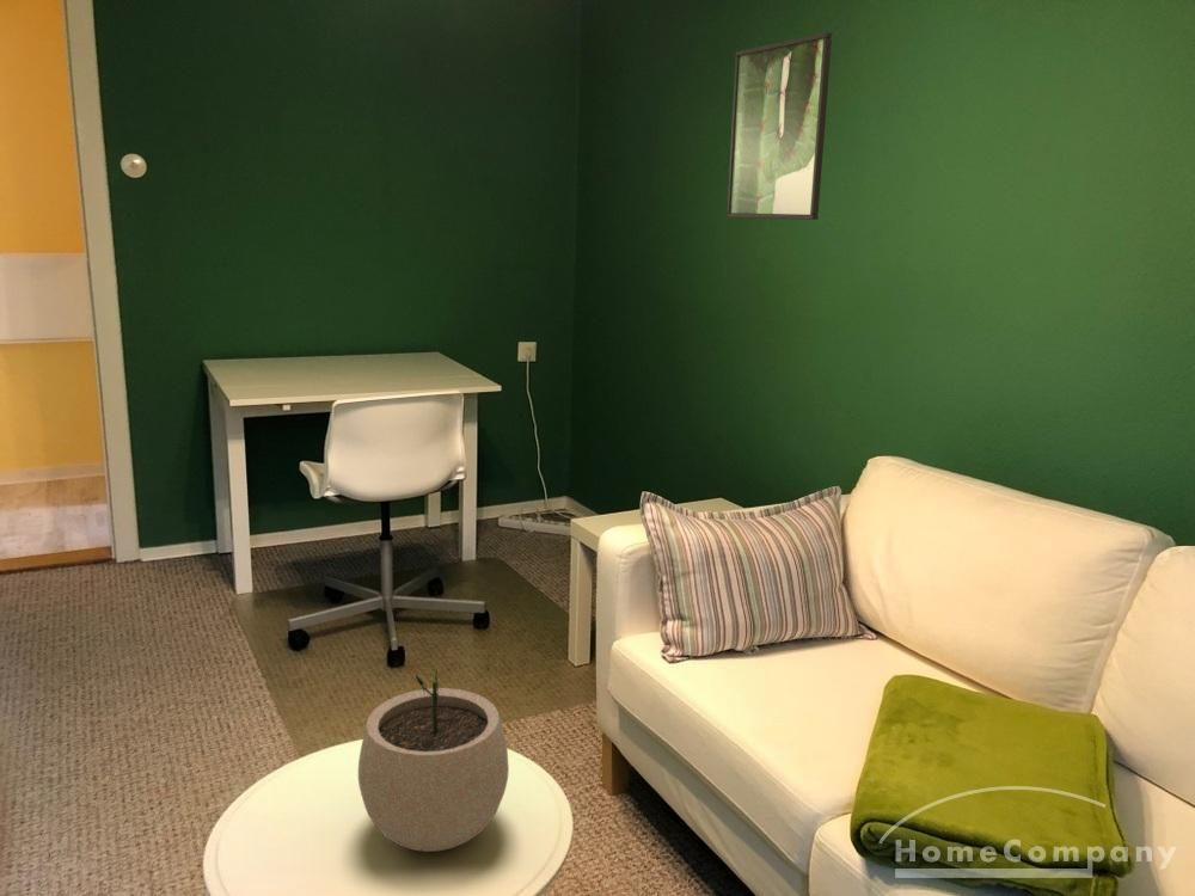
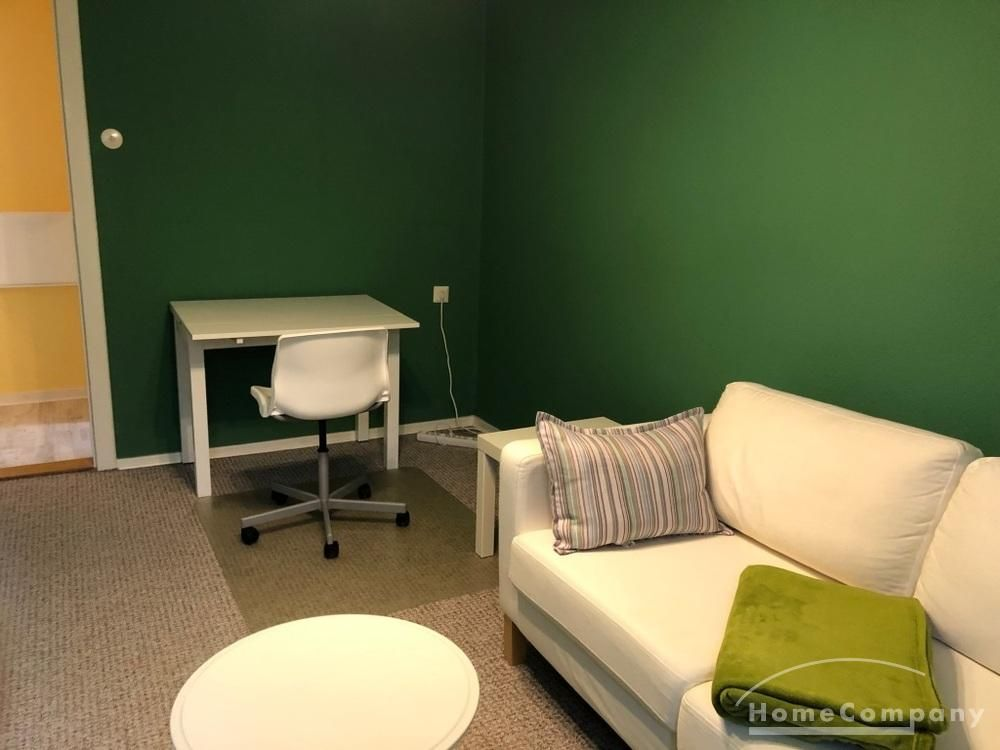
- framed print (774, 131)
- plant pot (434, 751)
